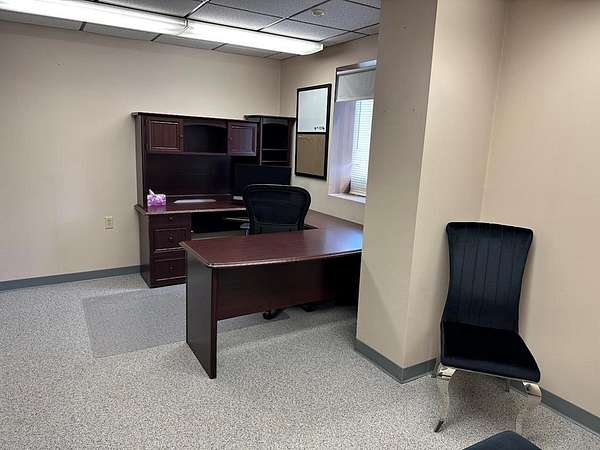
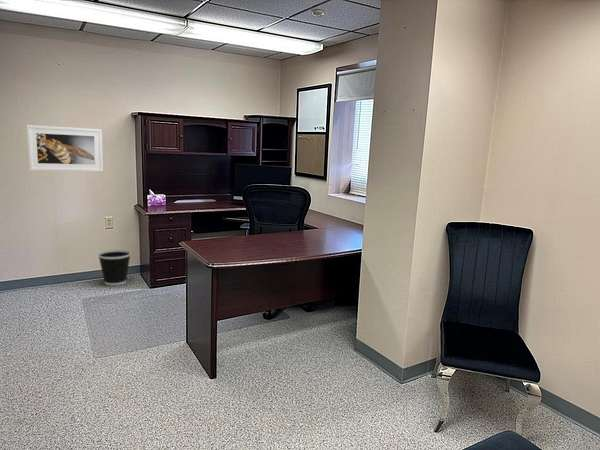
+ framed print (66, 149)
+ wastebasket (115, 268)
